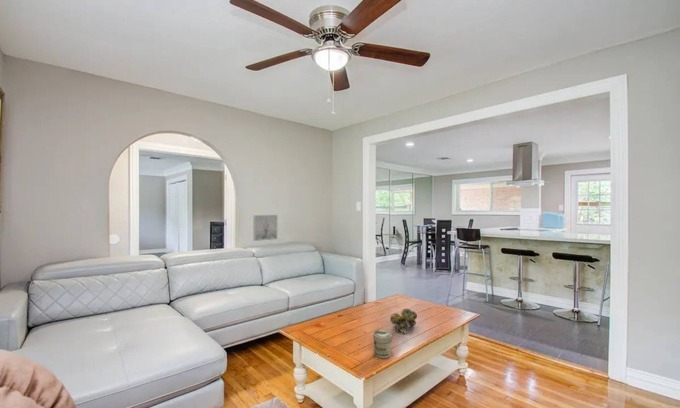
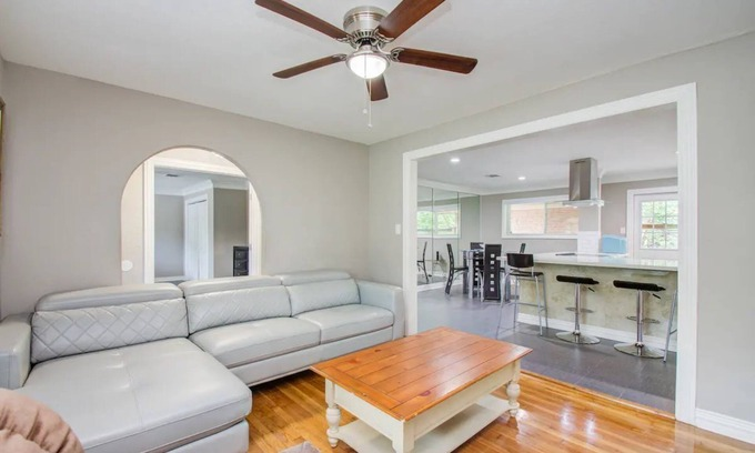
- jar (382, 343)
- wall art (265, 227)
- decorative ball (403, 318)
